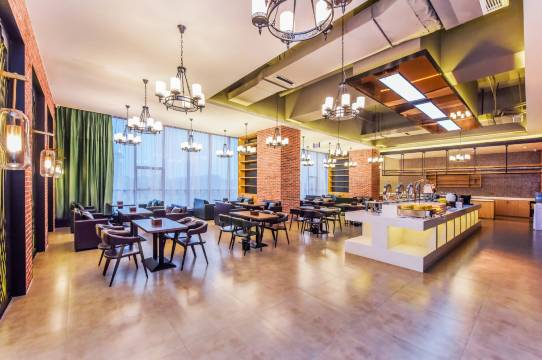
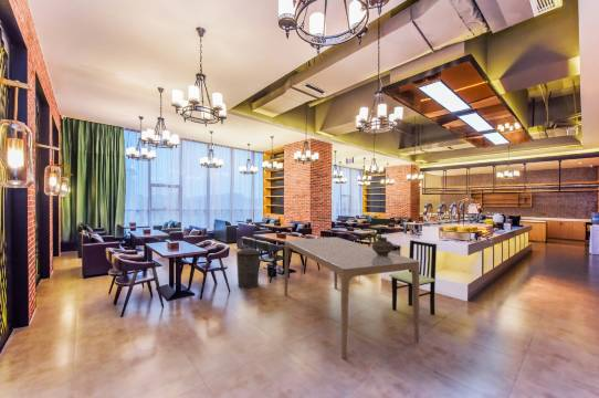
+ dining chair (411, 277)
+ trash can (248, 265)
+ dining table (340, 281)
+ vessel (382, 245)
